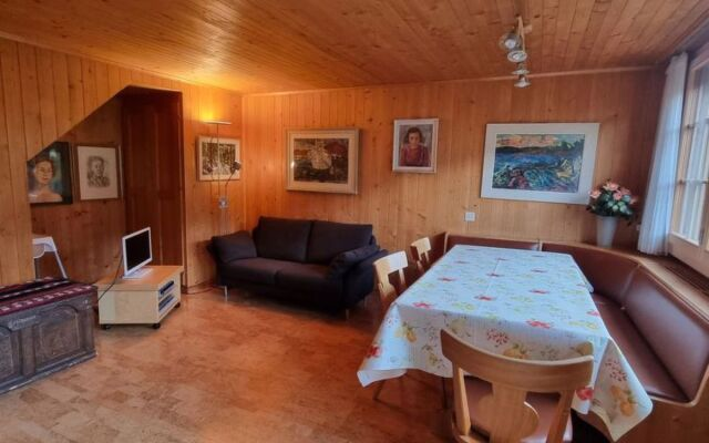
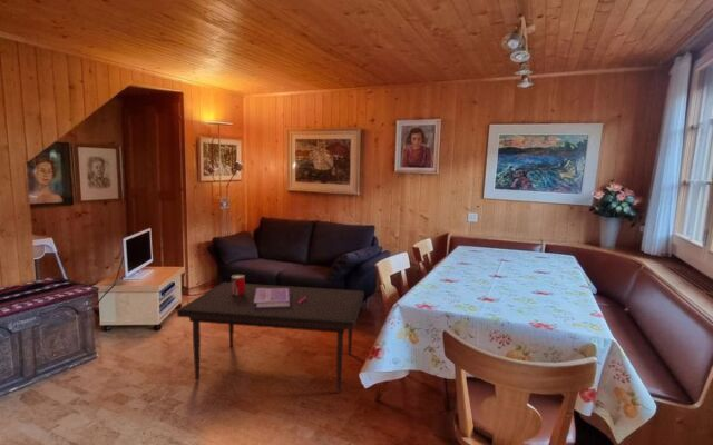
+ coffee table (279, 324)
